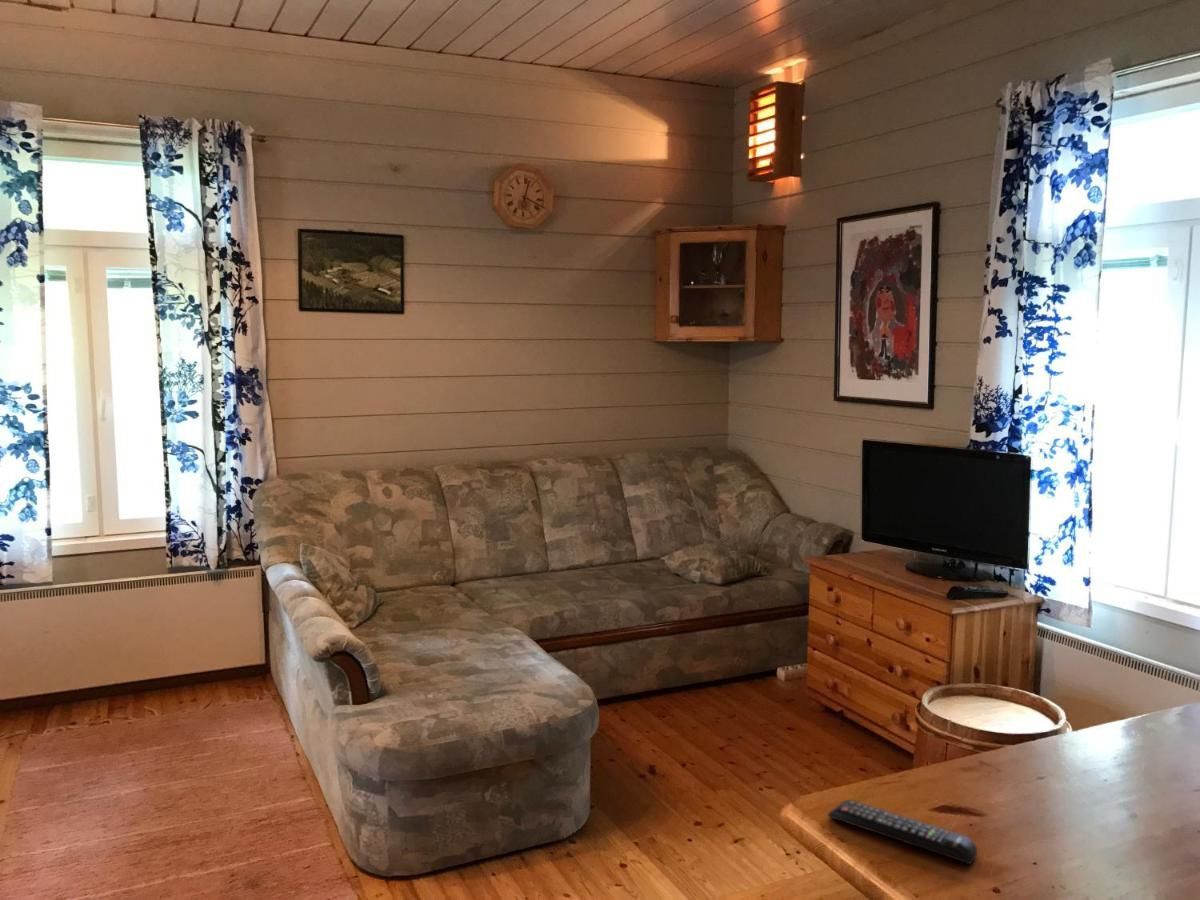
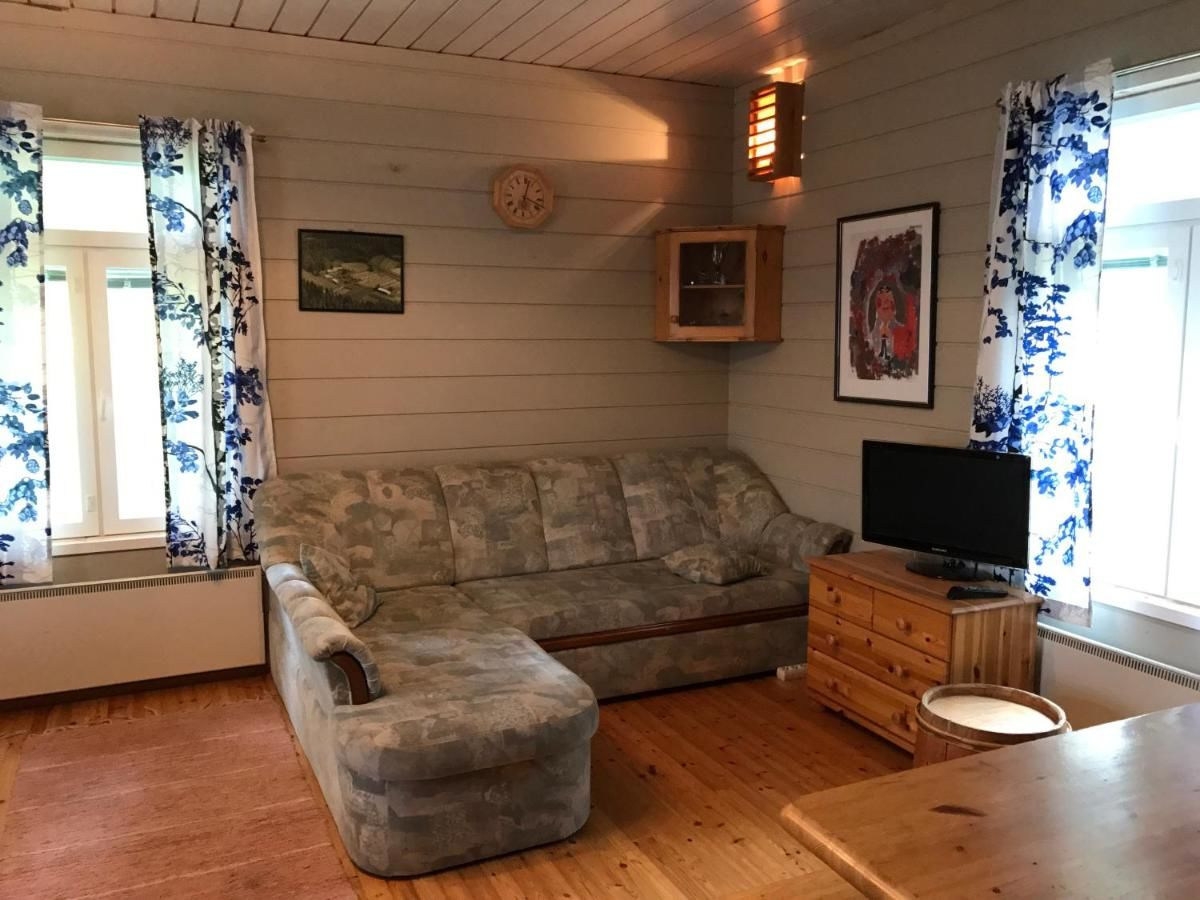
- remote control (899, 829)
